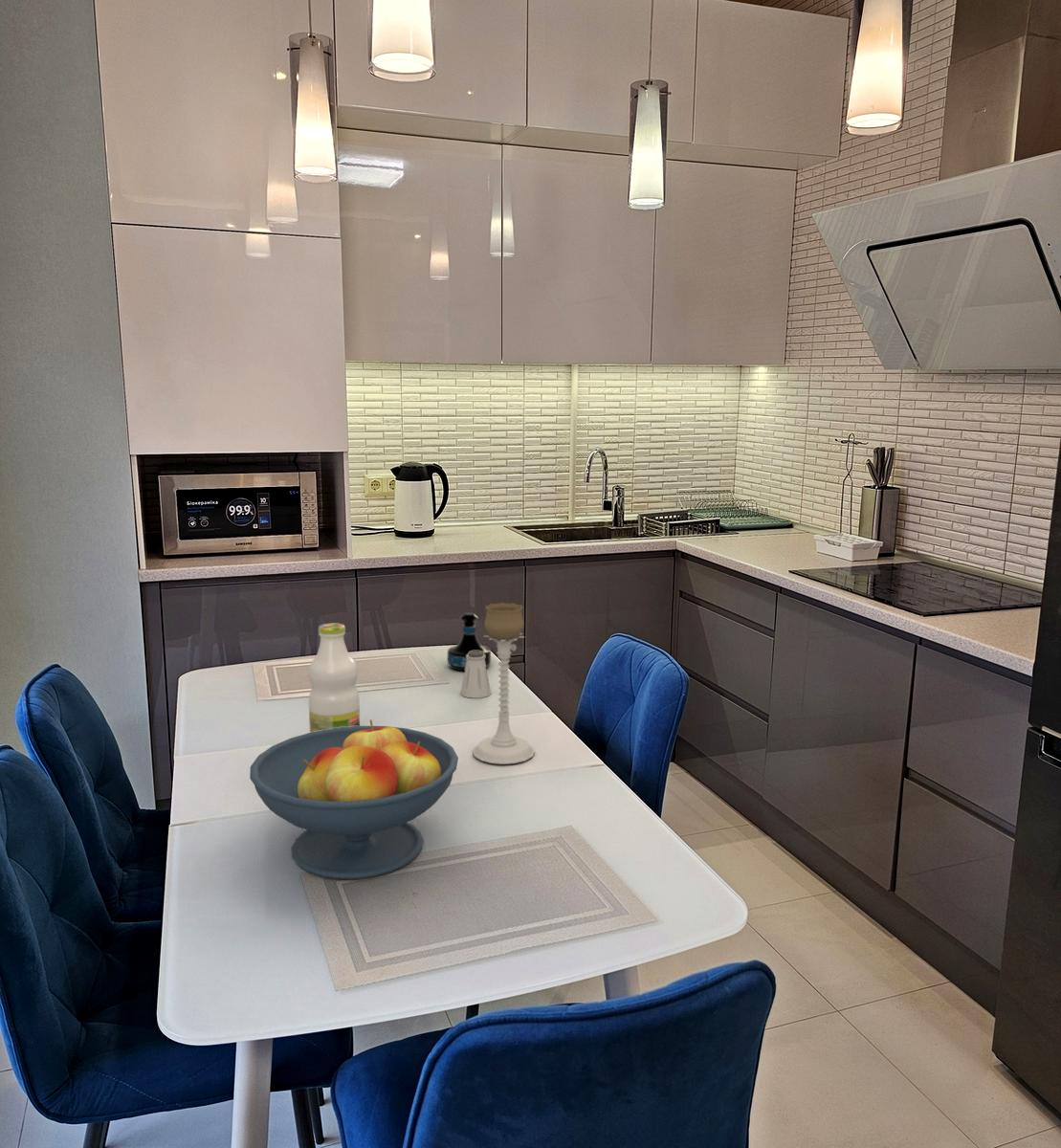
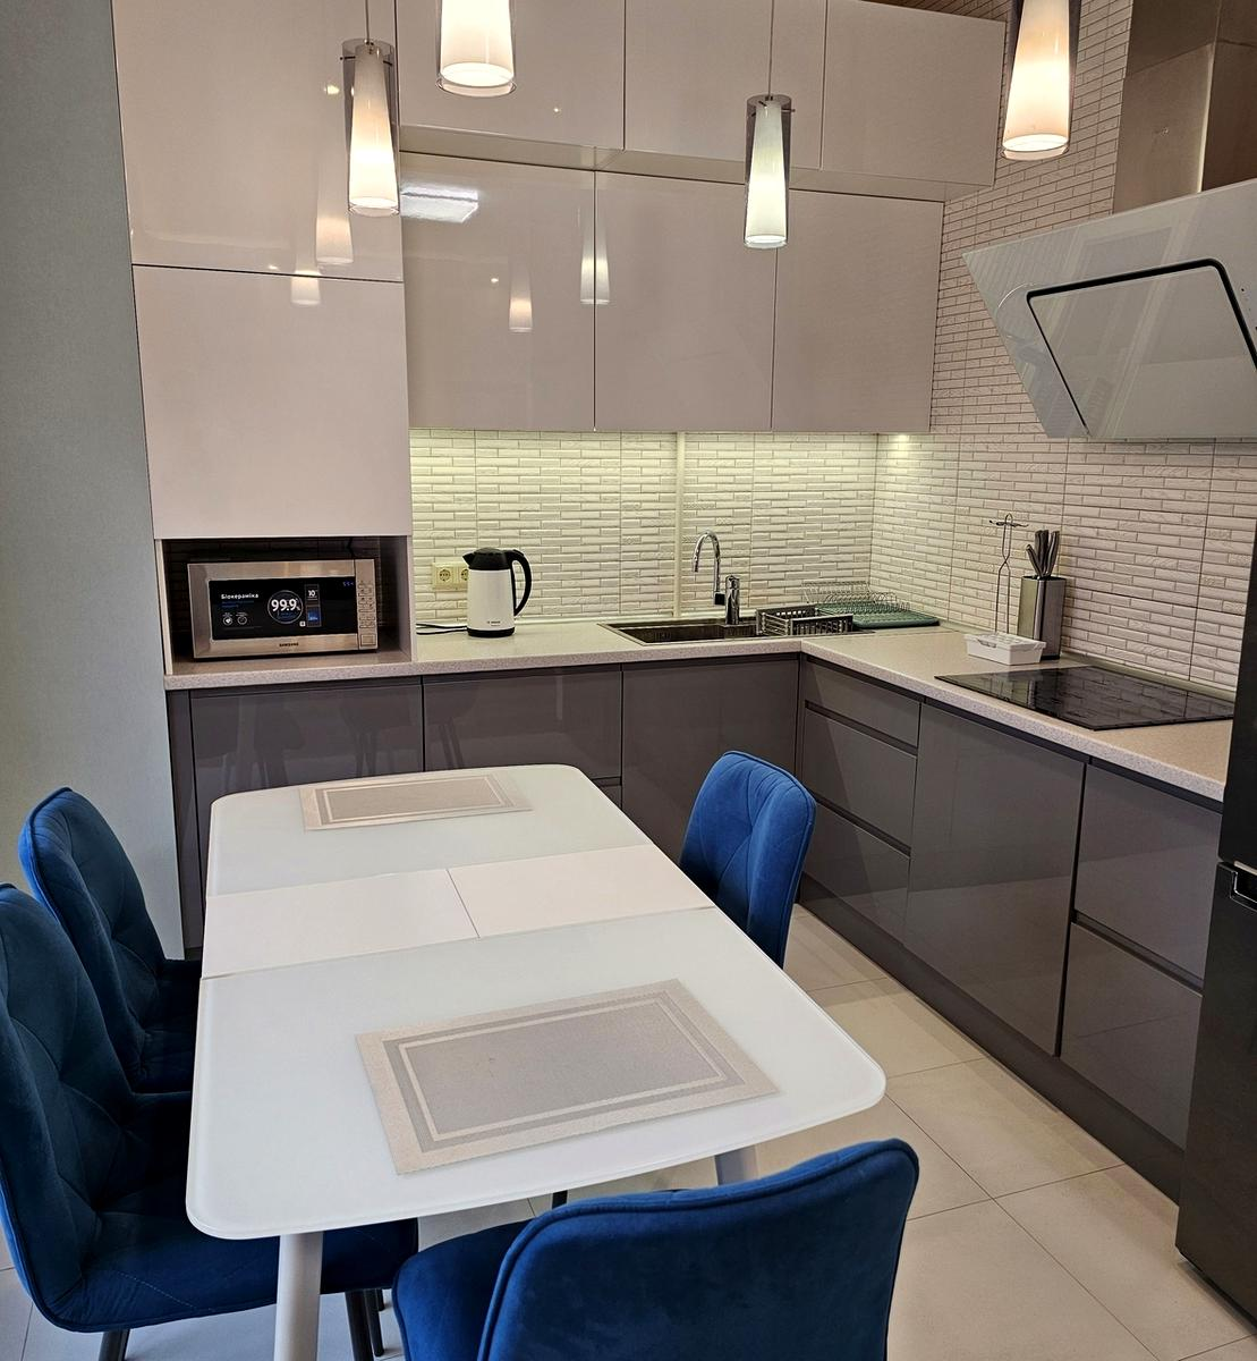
- saltshaker (475, 673)
- bottle (334, 697)
- fruit bowl (356, 788)
- tequila bottle (469, 639)
- candle holder (503, 680)
